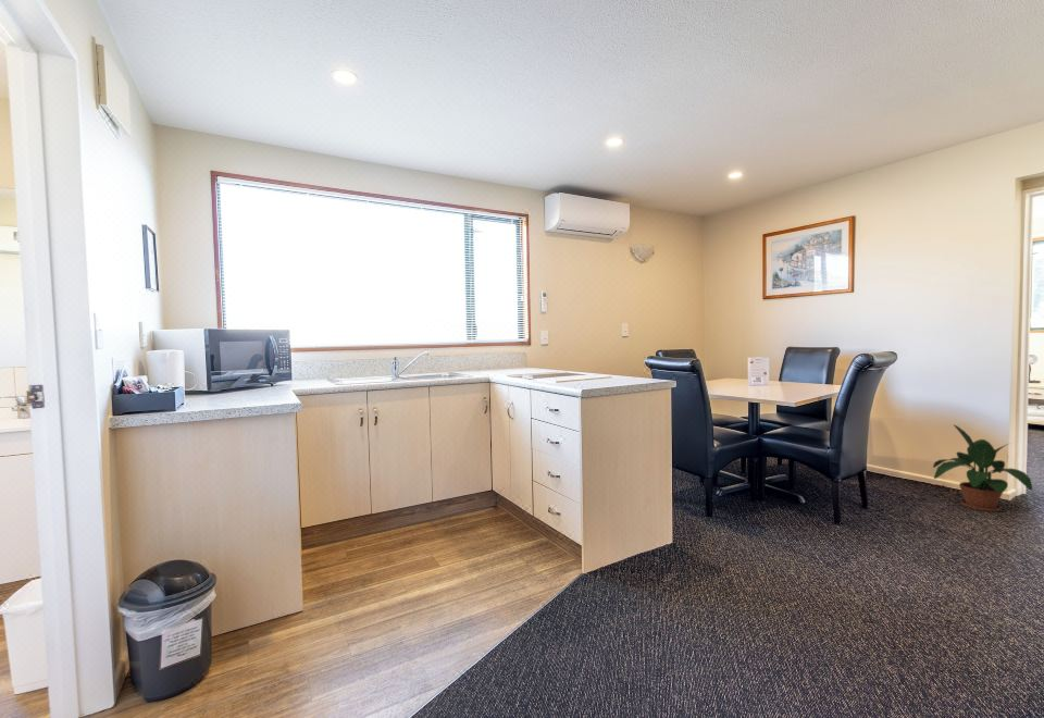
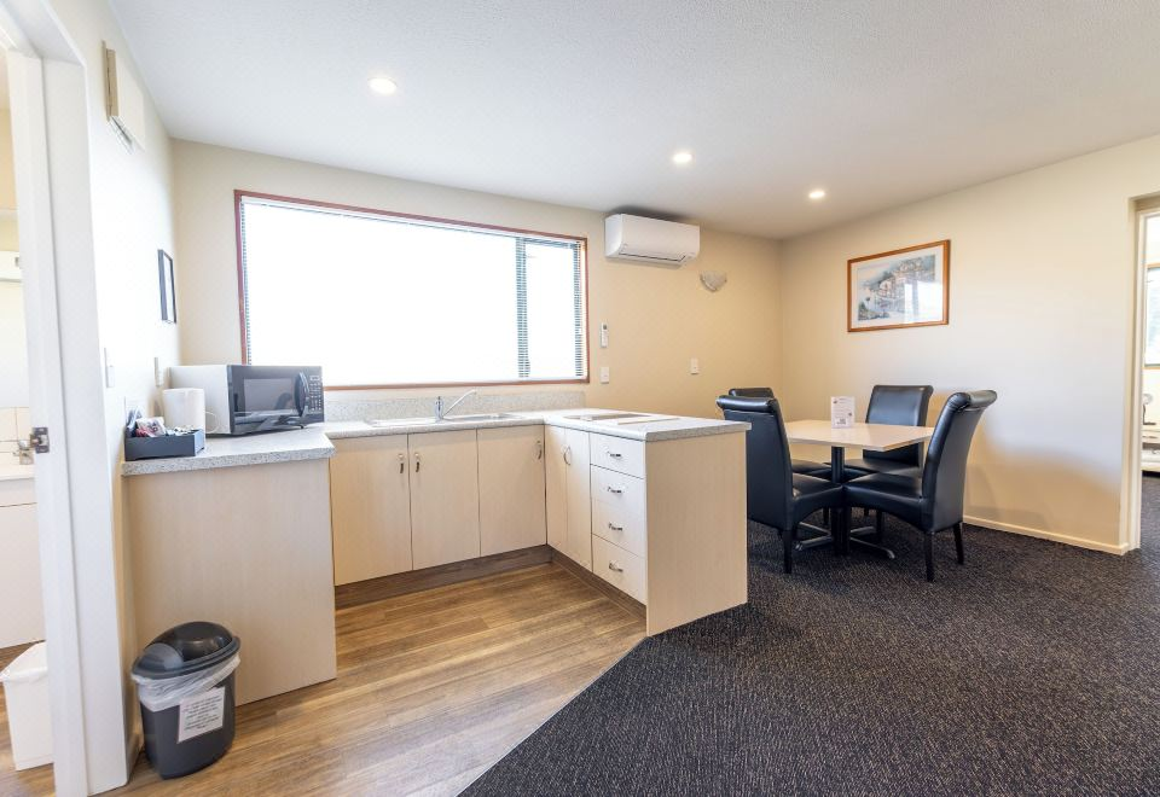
- potted plant (981, 466)
